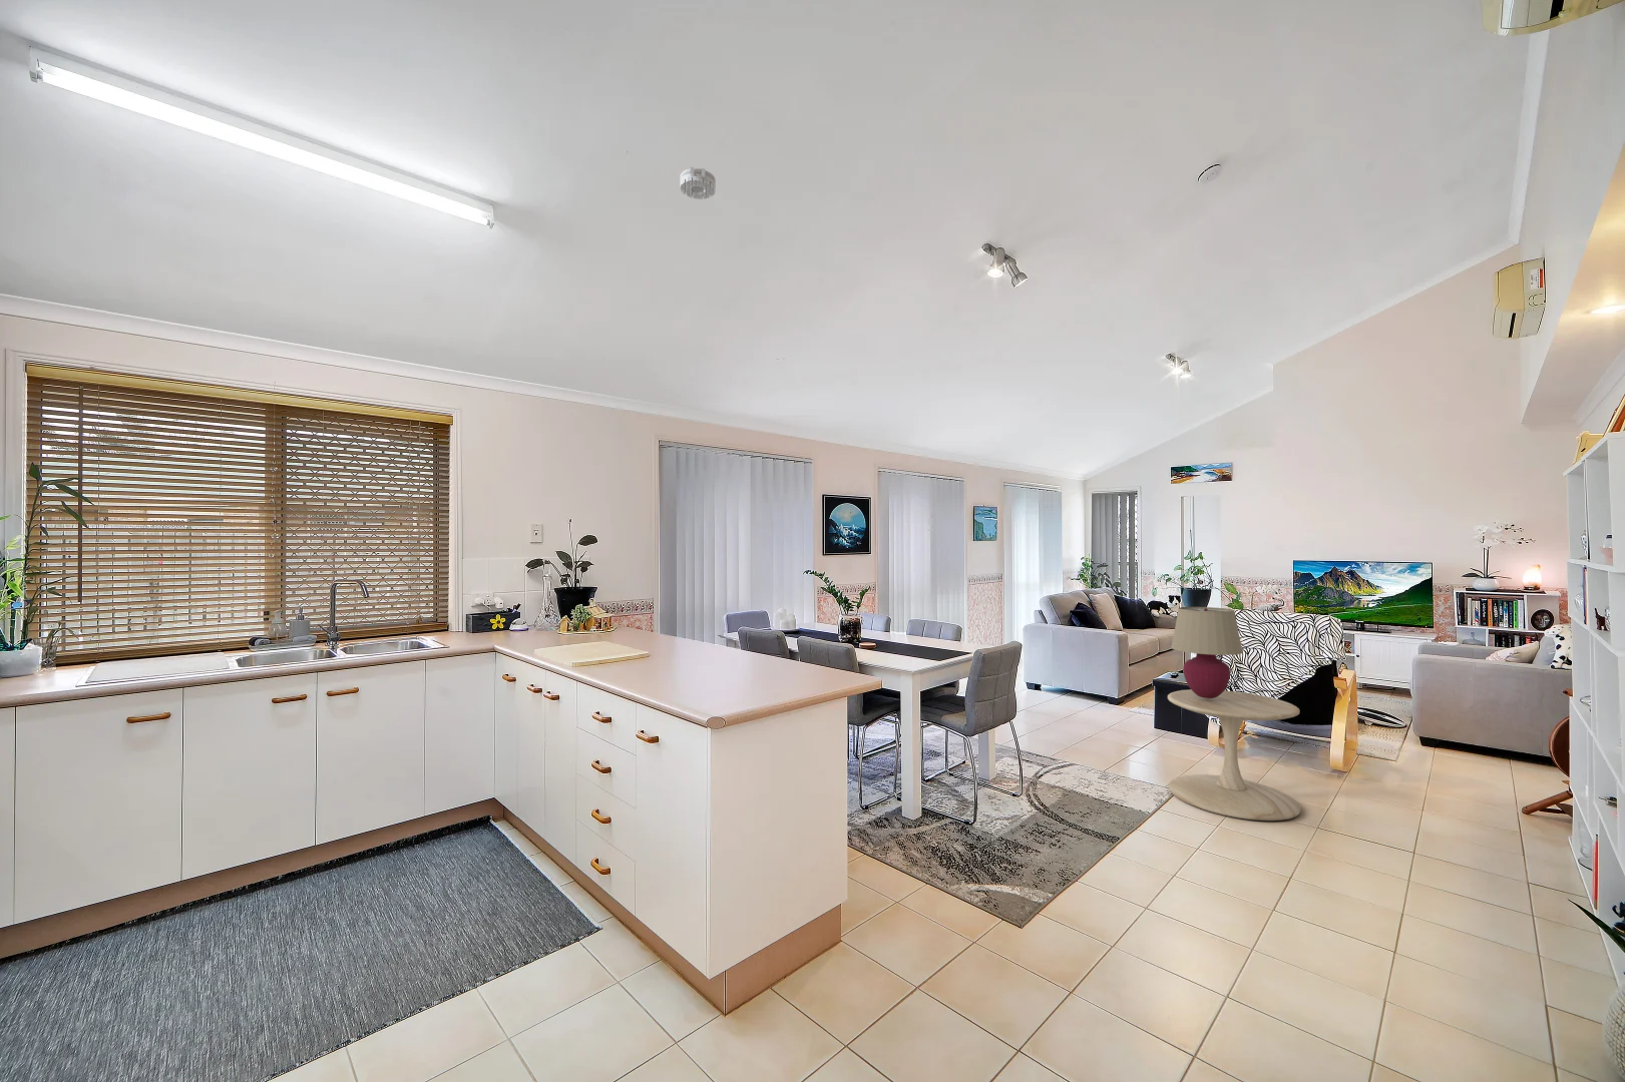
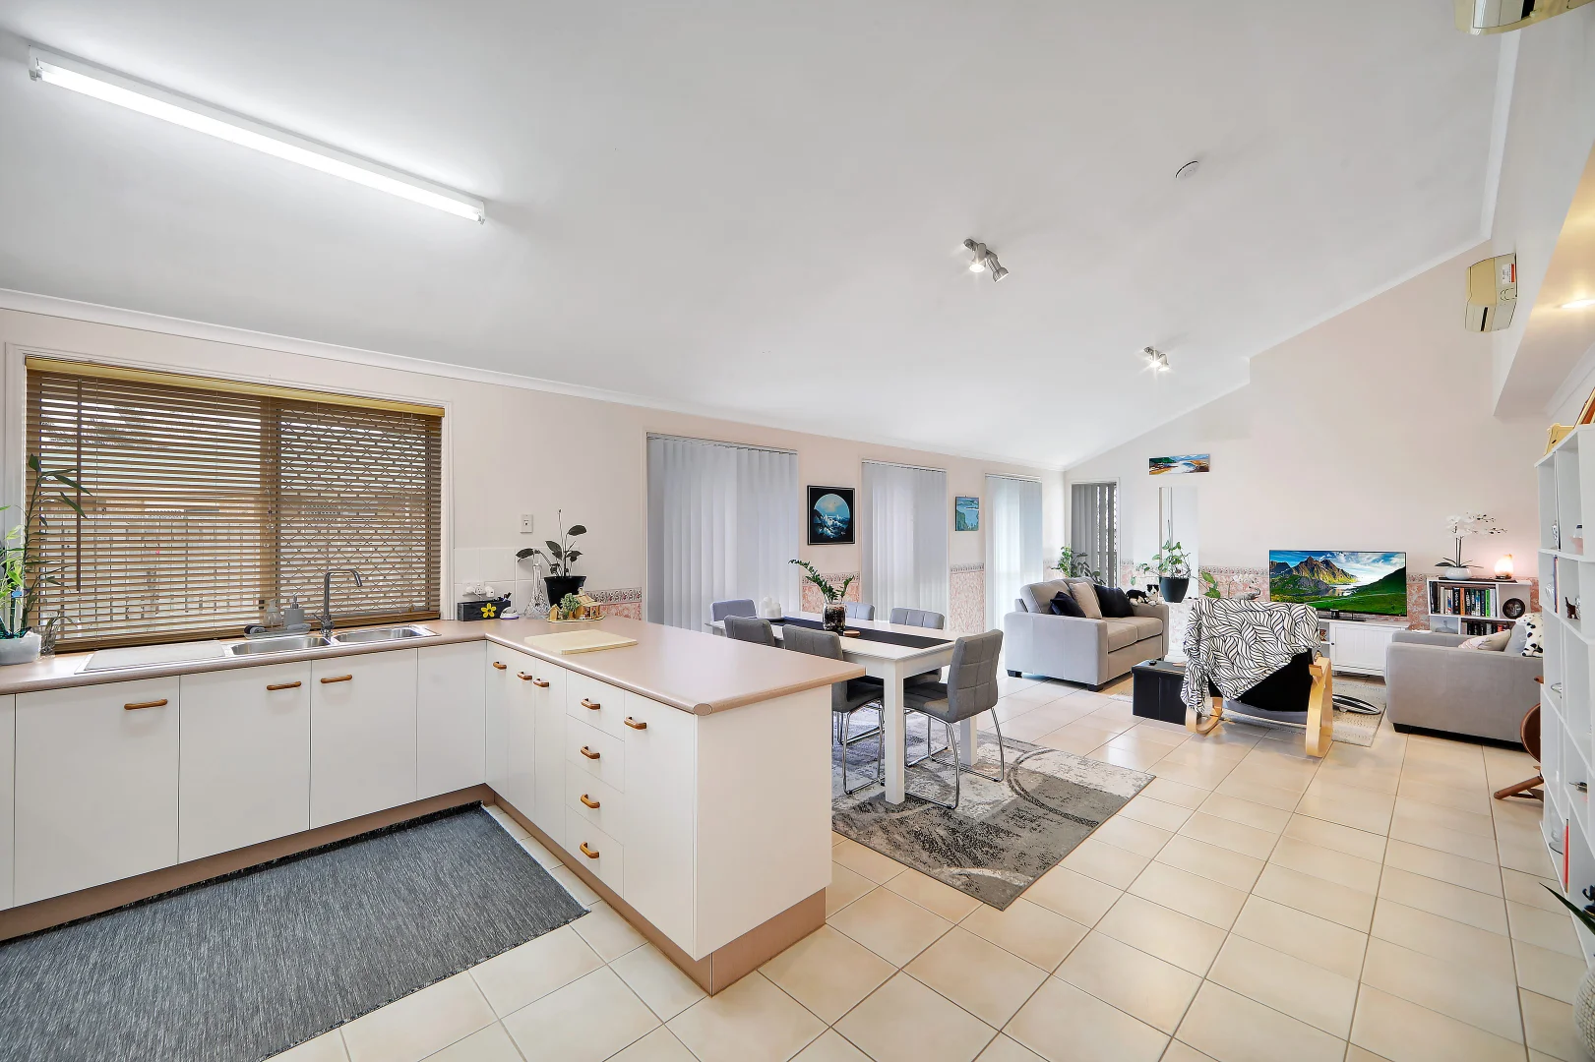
- table lamp (1206, 651)
- side table (1231, 750)
- smoke detector (697, 182)
